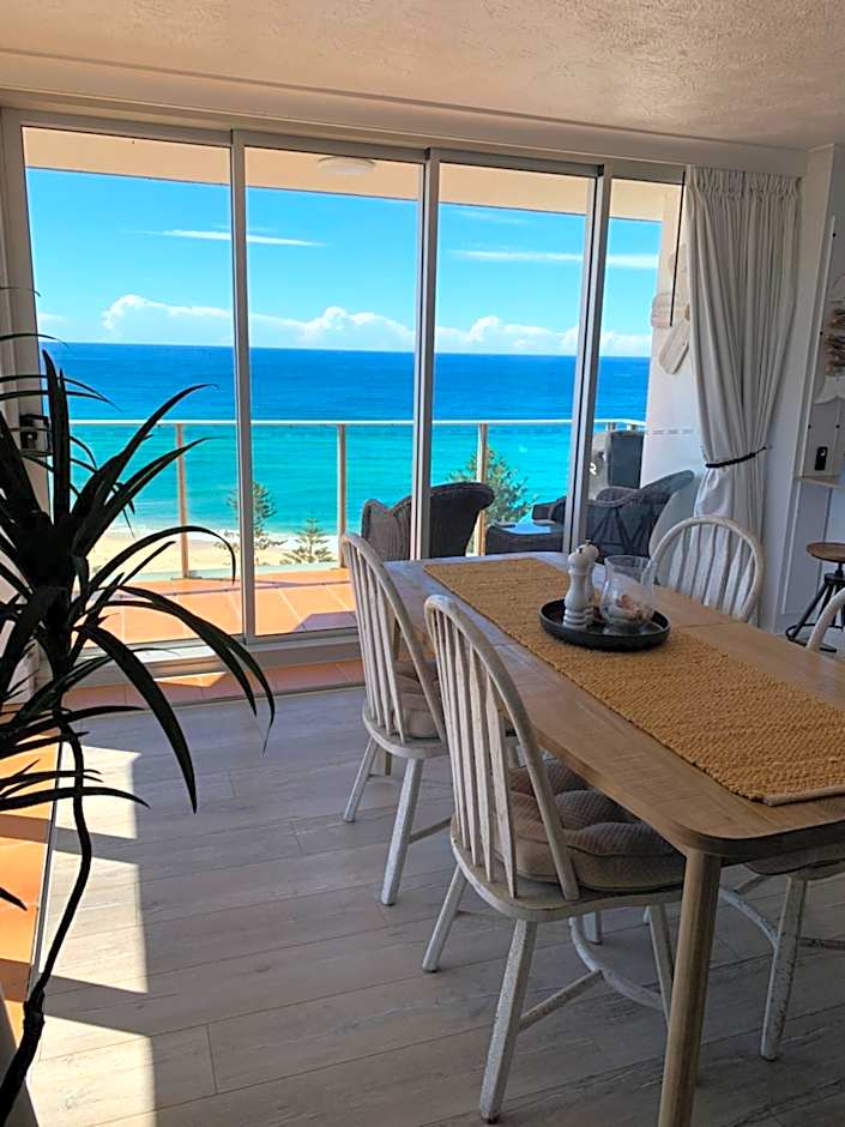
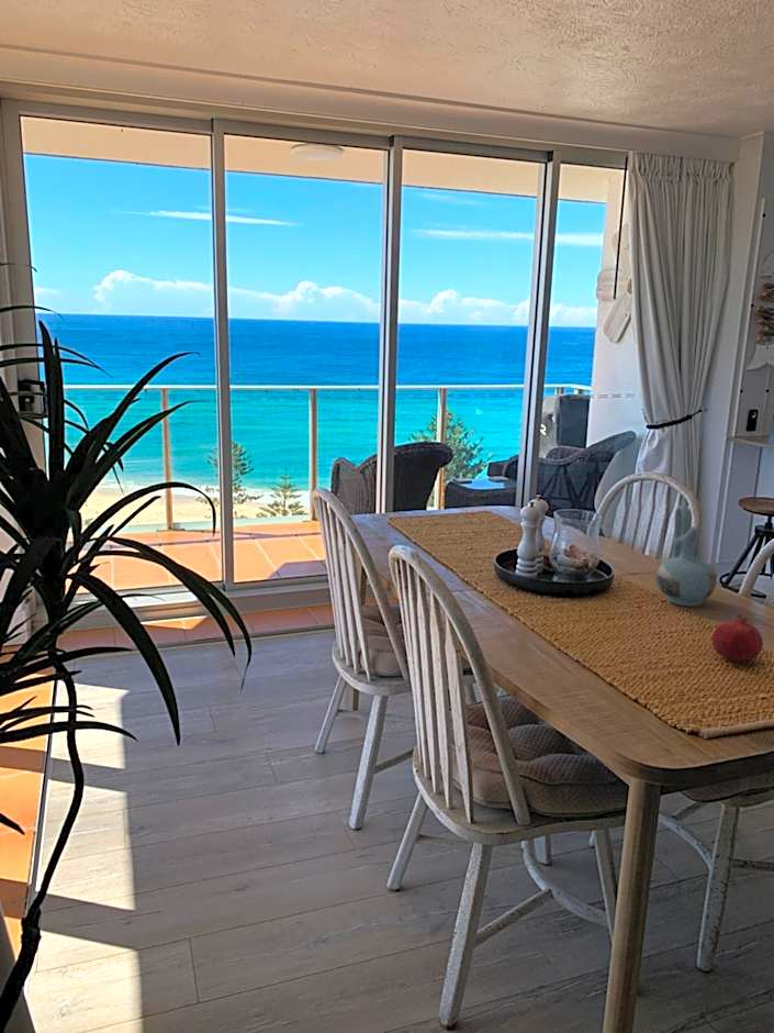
+ fruit (738, 636)
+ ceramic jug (688, 555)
